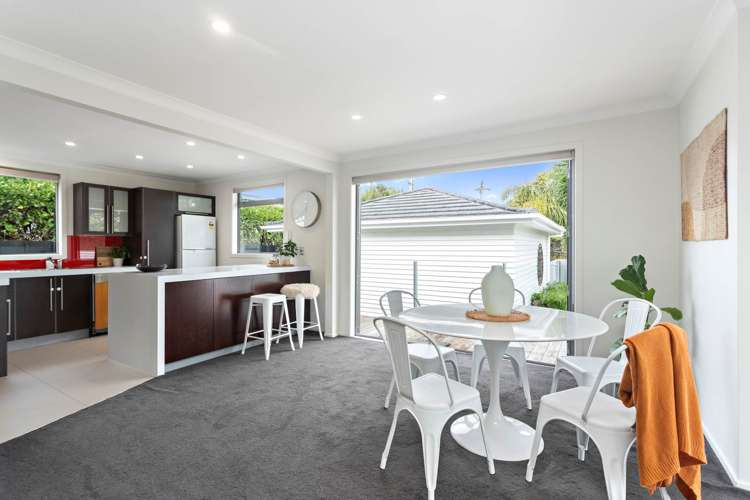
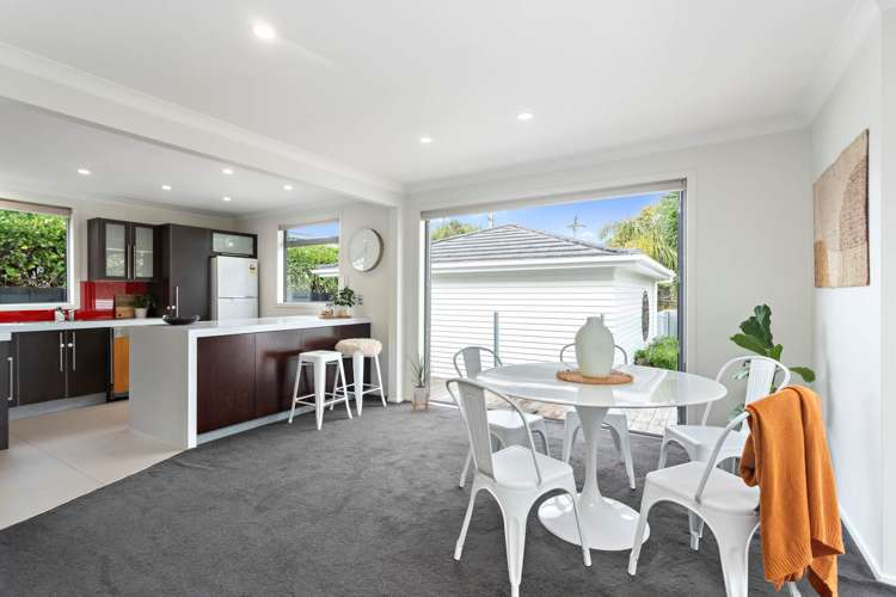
+ house plant (421, 378)
